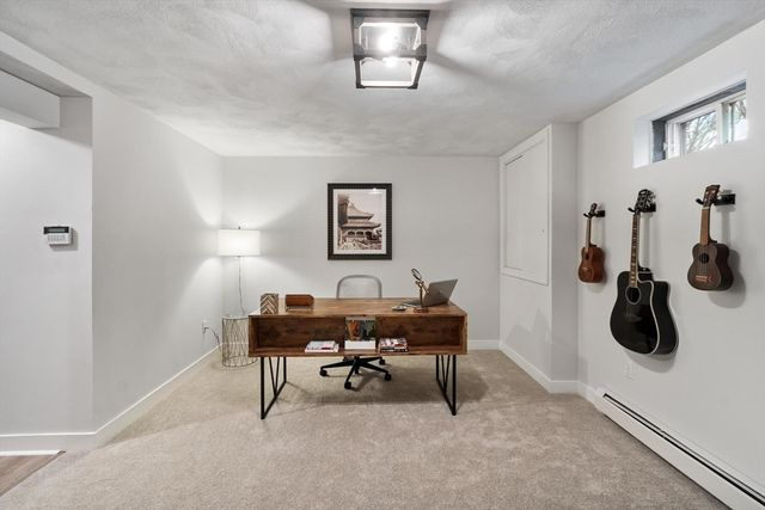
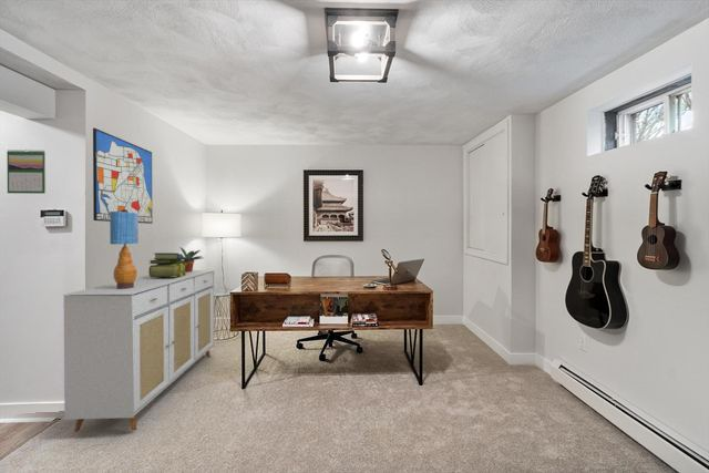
+ stack of books (167, 264)
+ table lamp (124, 248)
+ calendar (25, 171)
+ potted plant (187, 259)
+ sideboard (157, 332)
+ wall art (126, 182)
